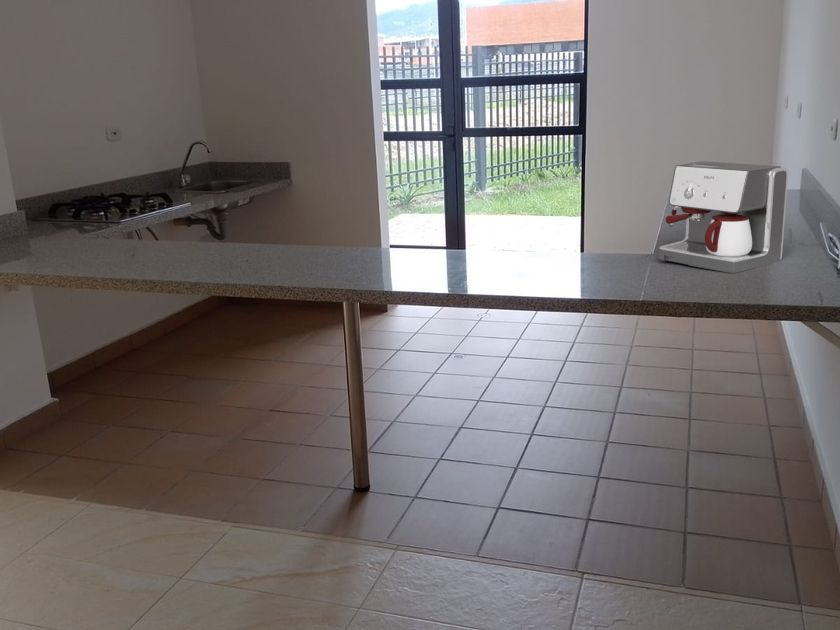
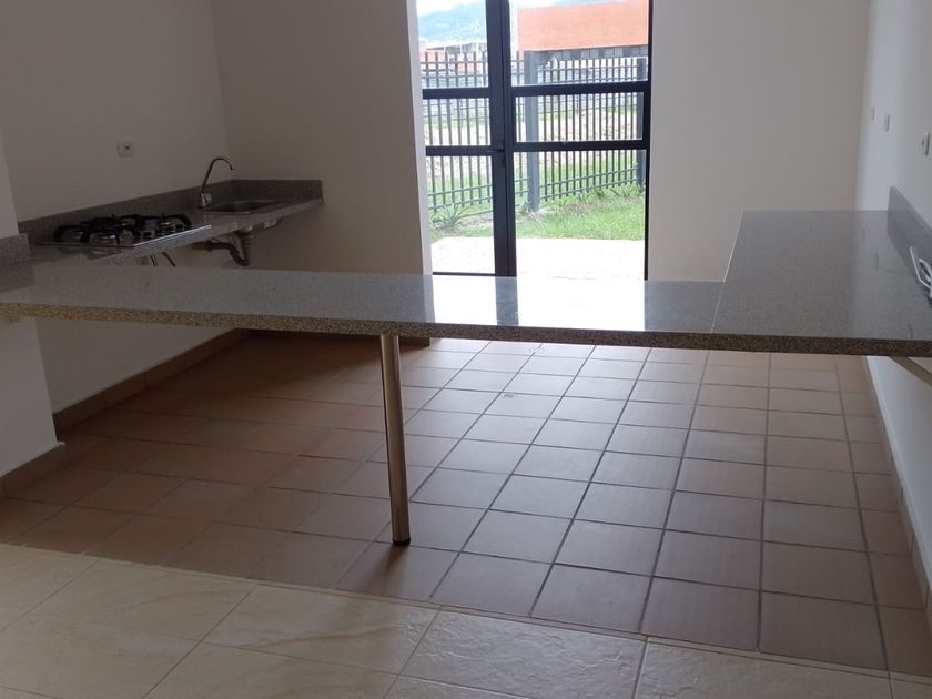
- coffee maker (721, 214)
